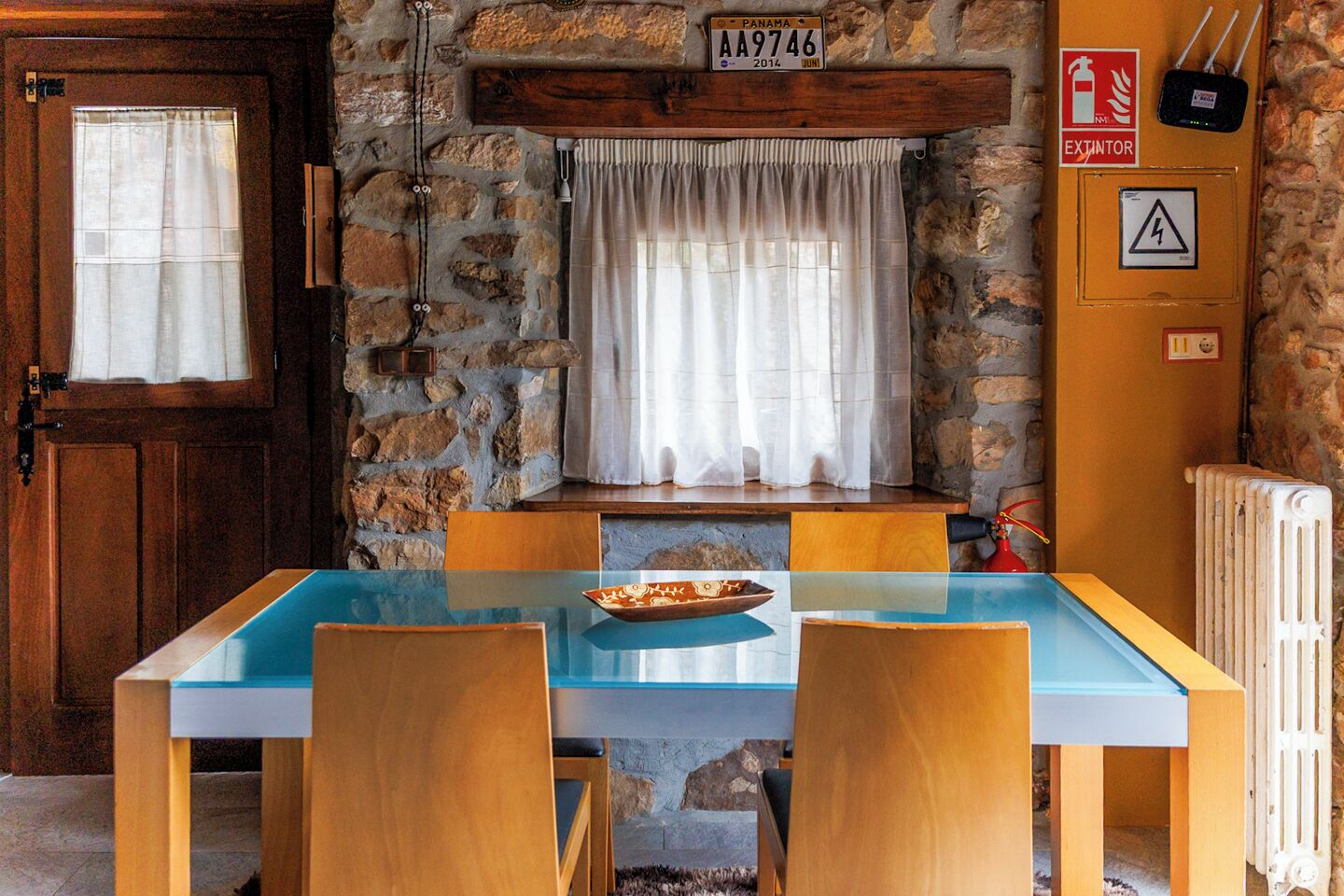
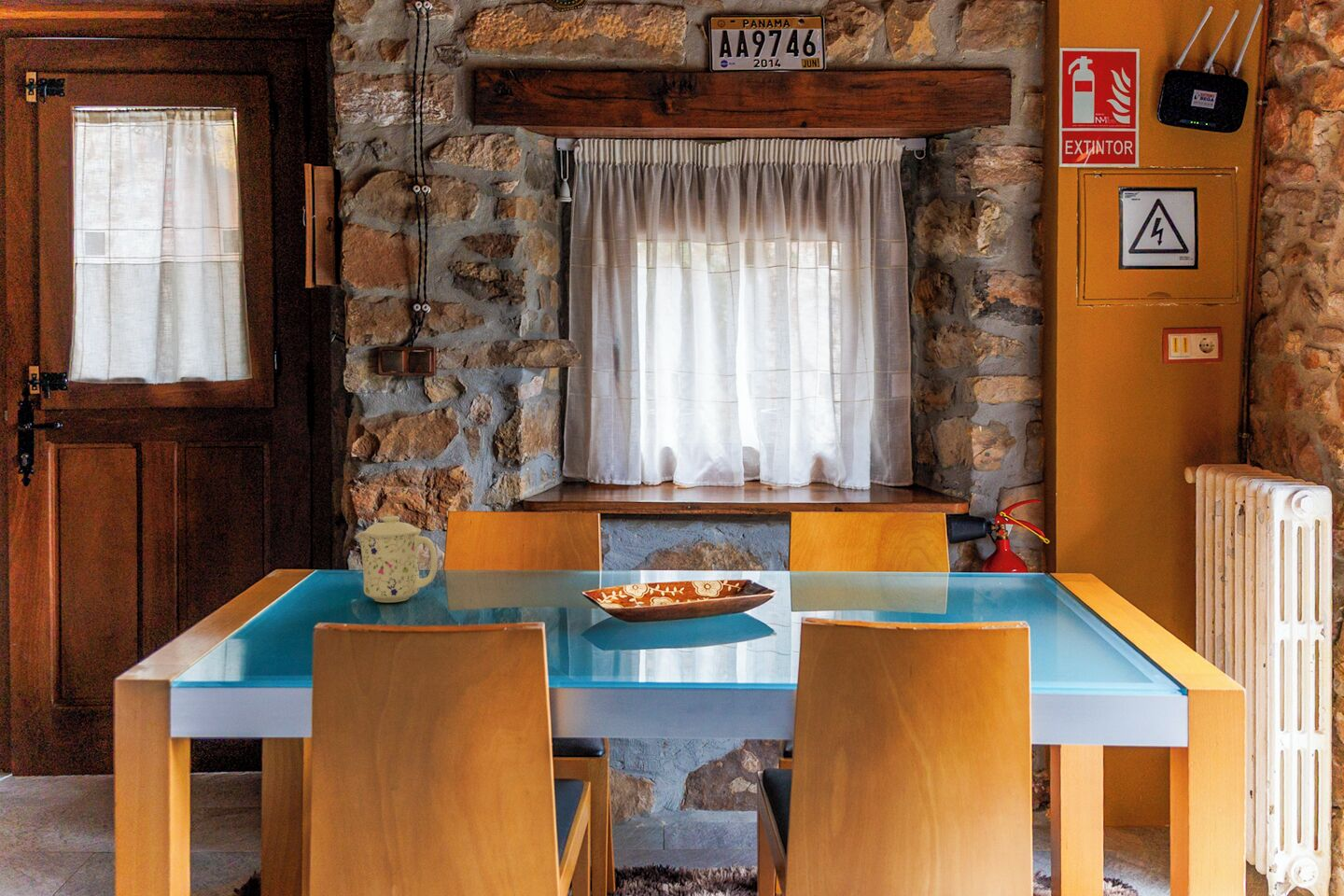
+ mug (396, 558)
